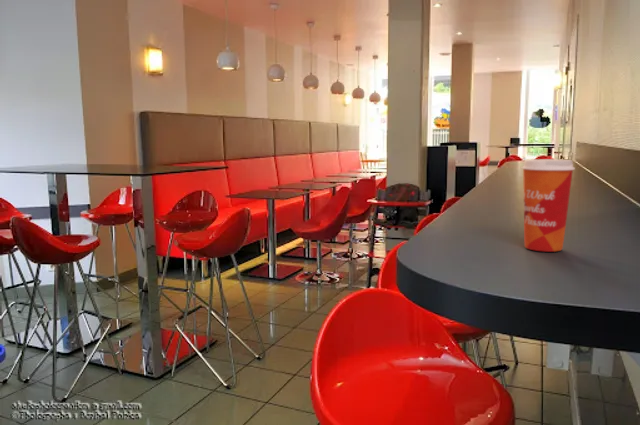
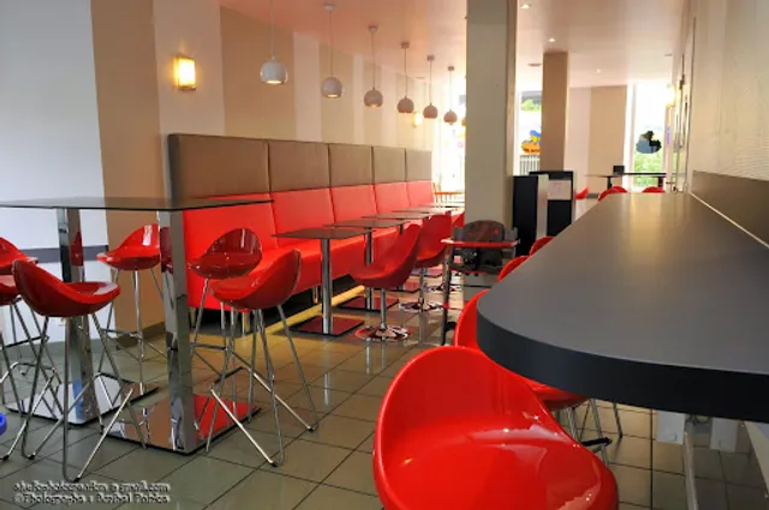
- paper cup (546, 204)
